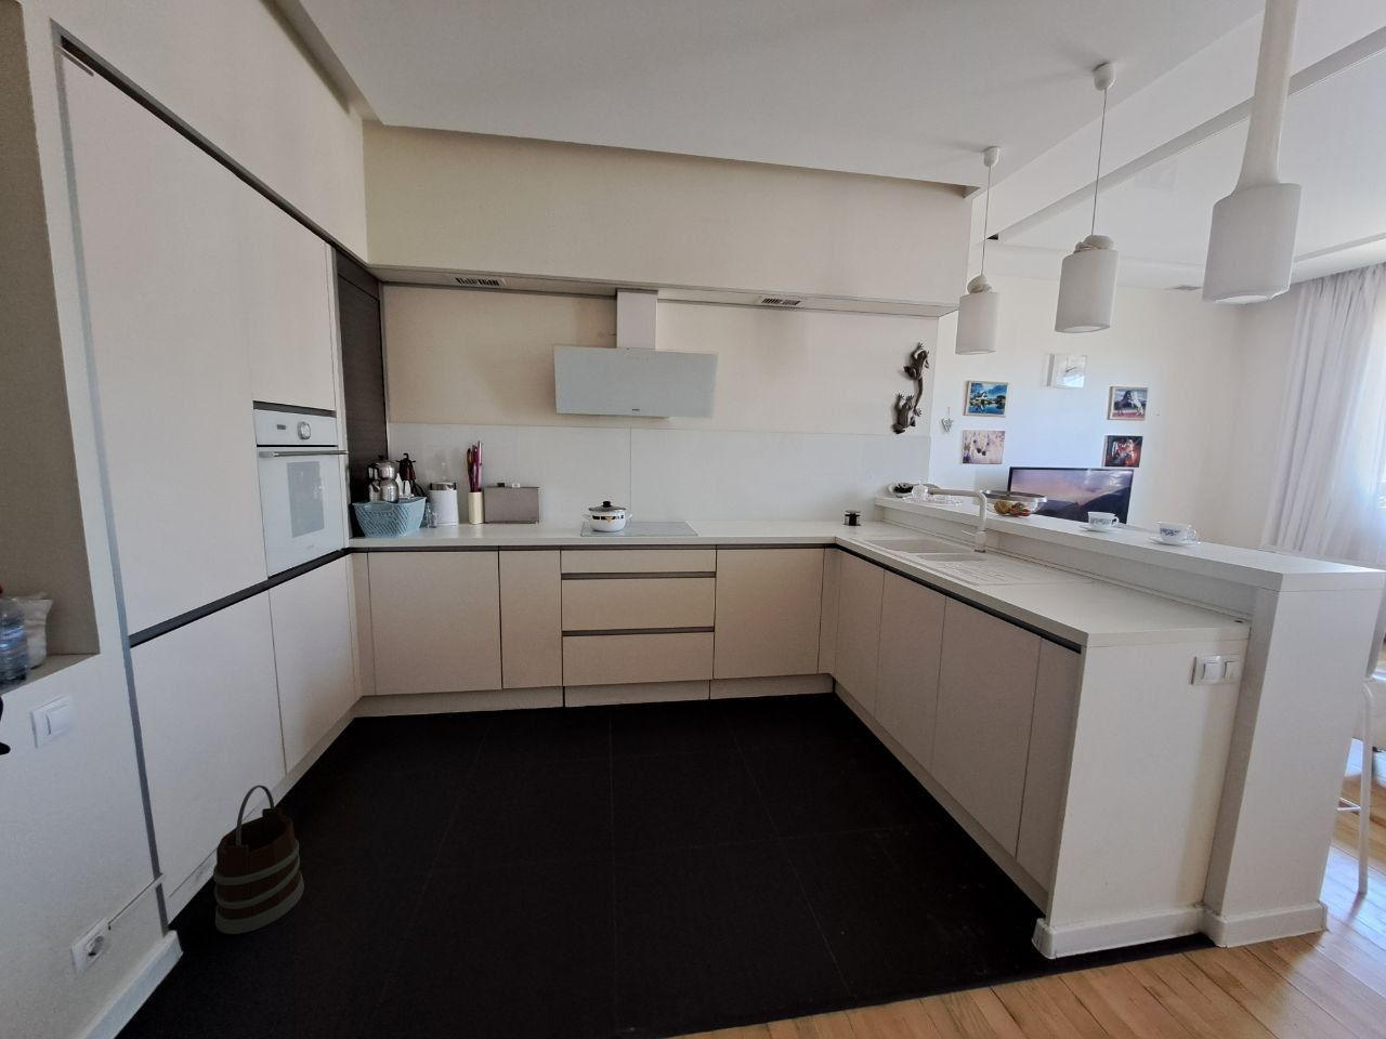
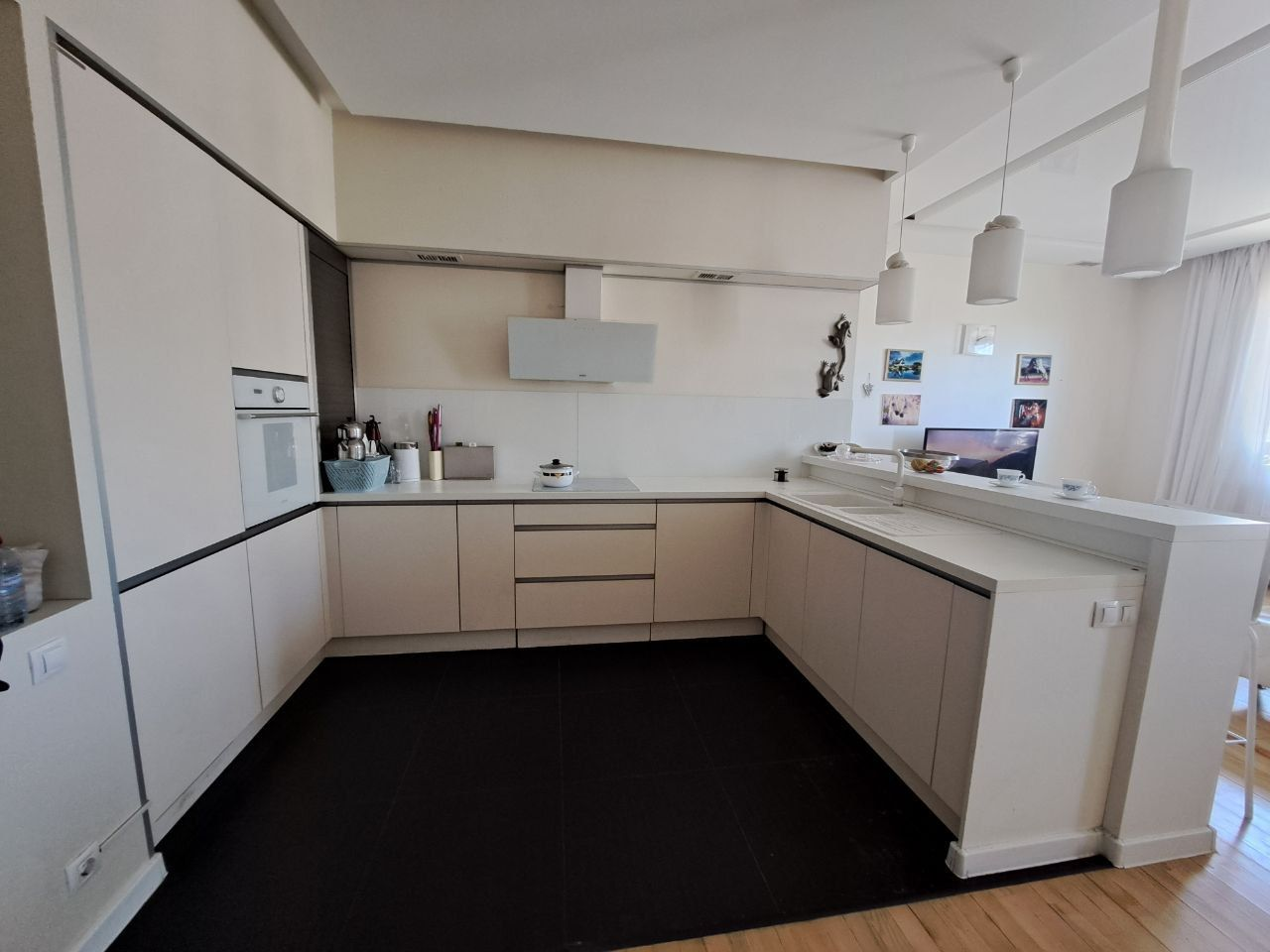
- wooden bucket (256, 846)
